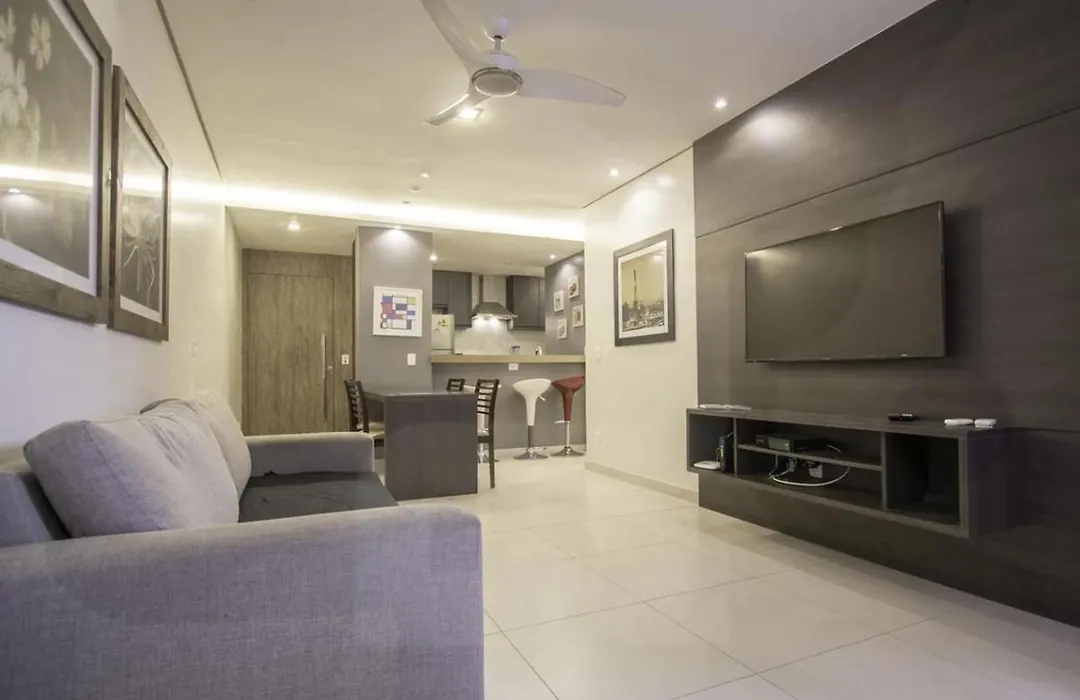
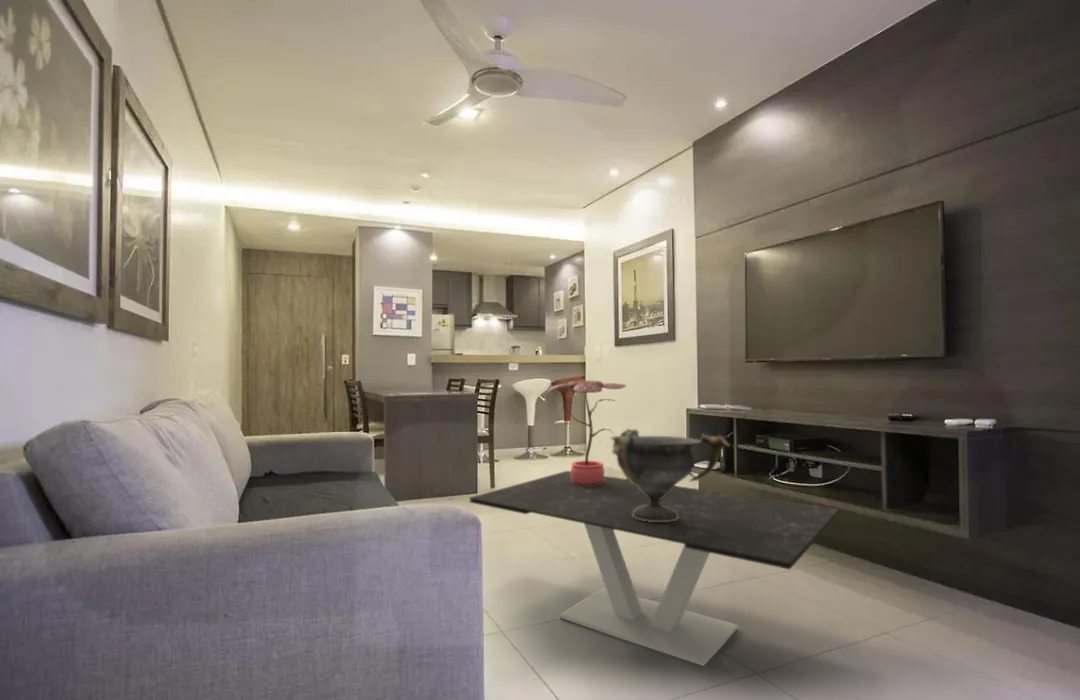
+ potted plant (589, 433)
+ decorative bowl (645, 472)
+ coffee table (627, 569)
